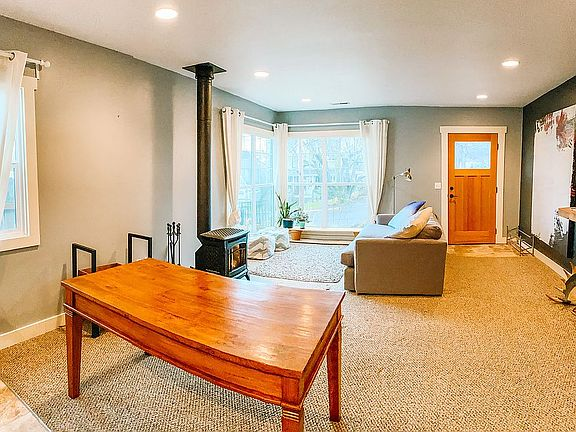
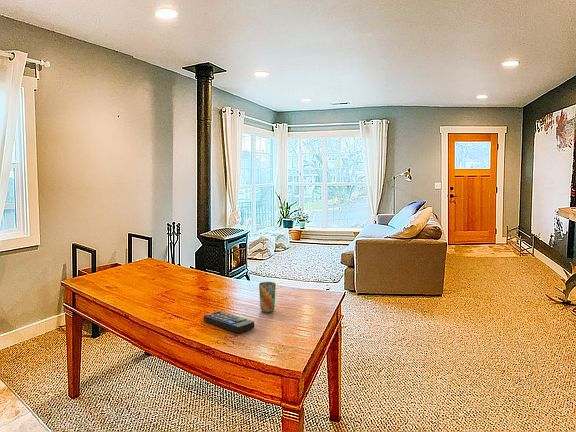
+ remote control (228, 320)
+ cup (267, 297)
